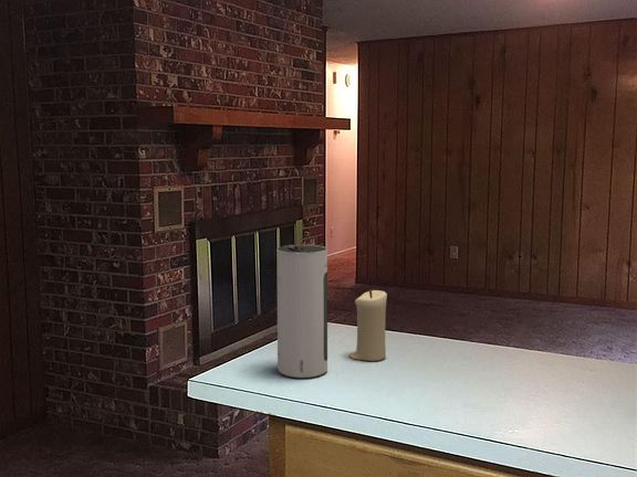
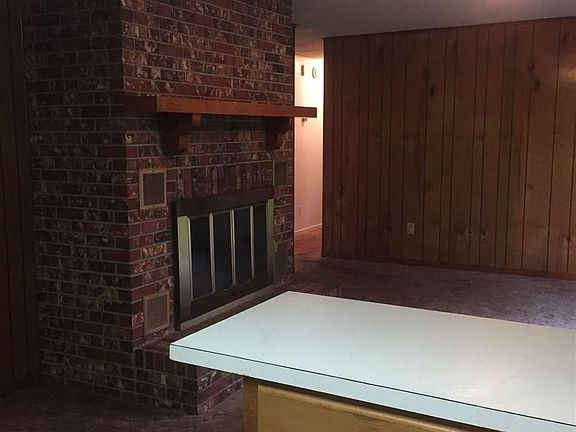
- speaker (302, 308)
- candle (368, 324)
